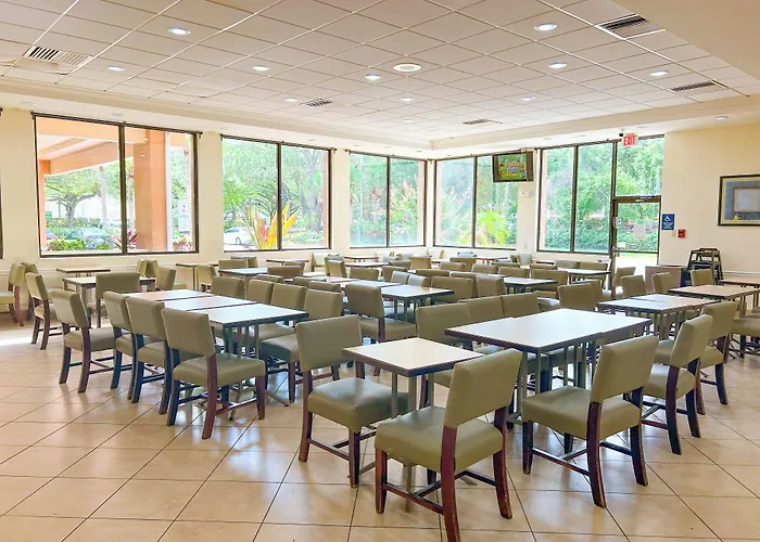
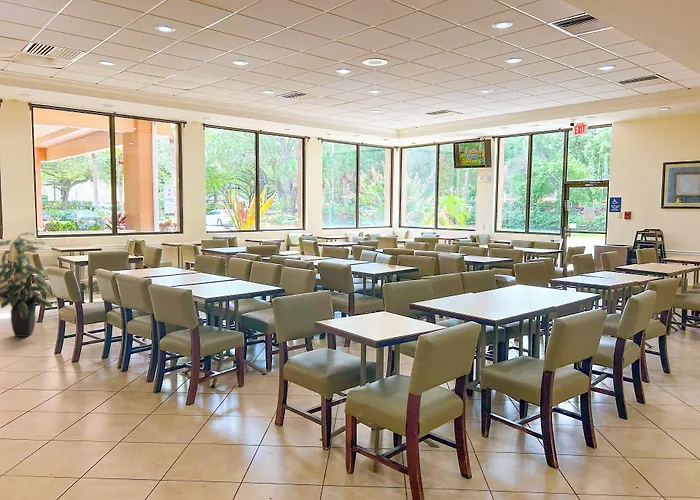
+ indoor plant (24, 284)
